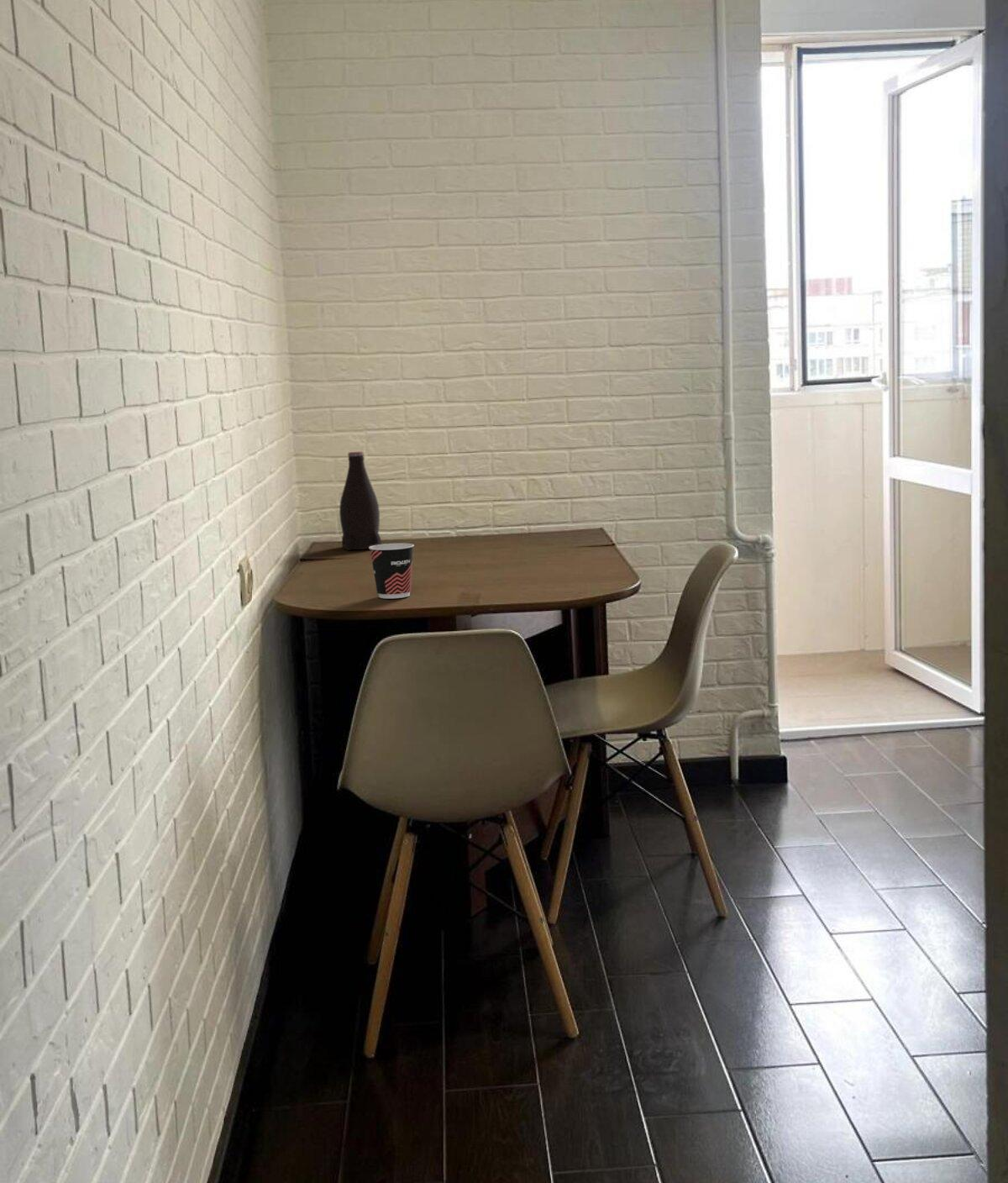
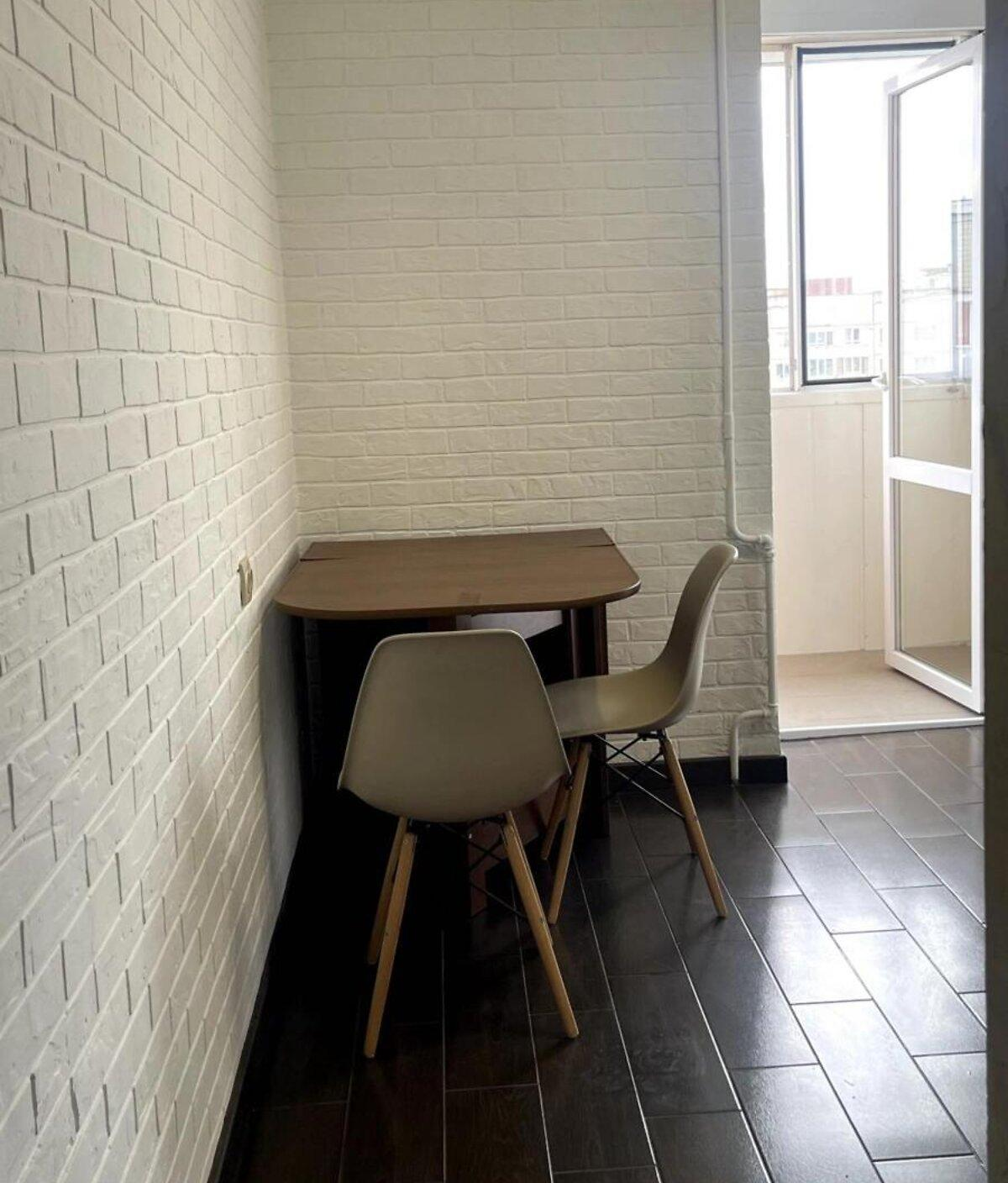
- bottle (359, 500)
- cup (392, 570)
